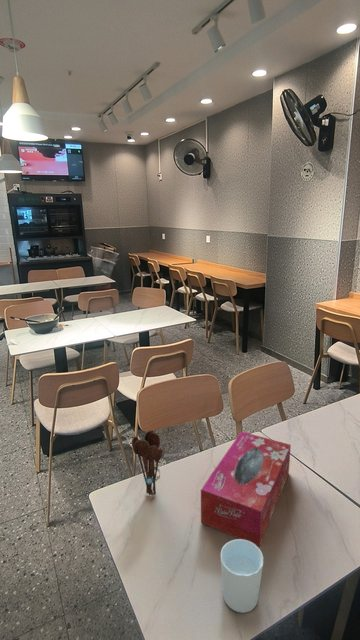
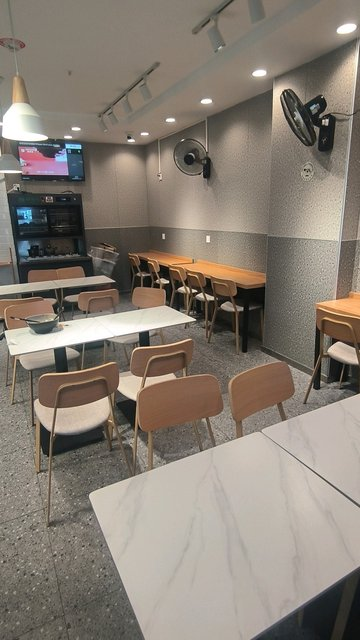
- tissue box (249, 480)
- utensil holder (147, 464)
- cup (241, 575)
